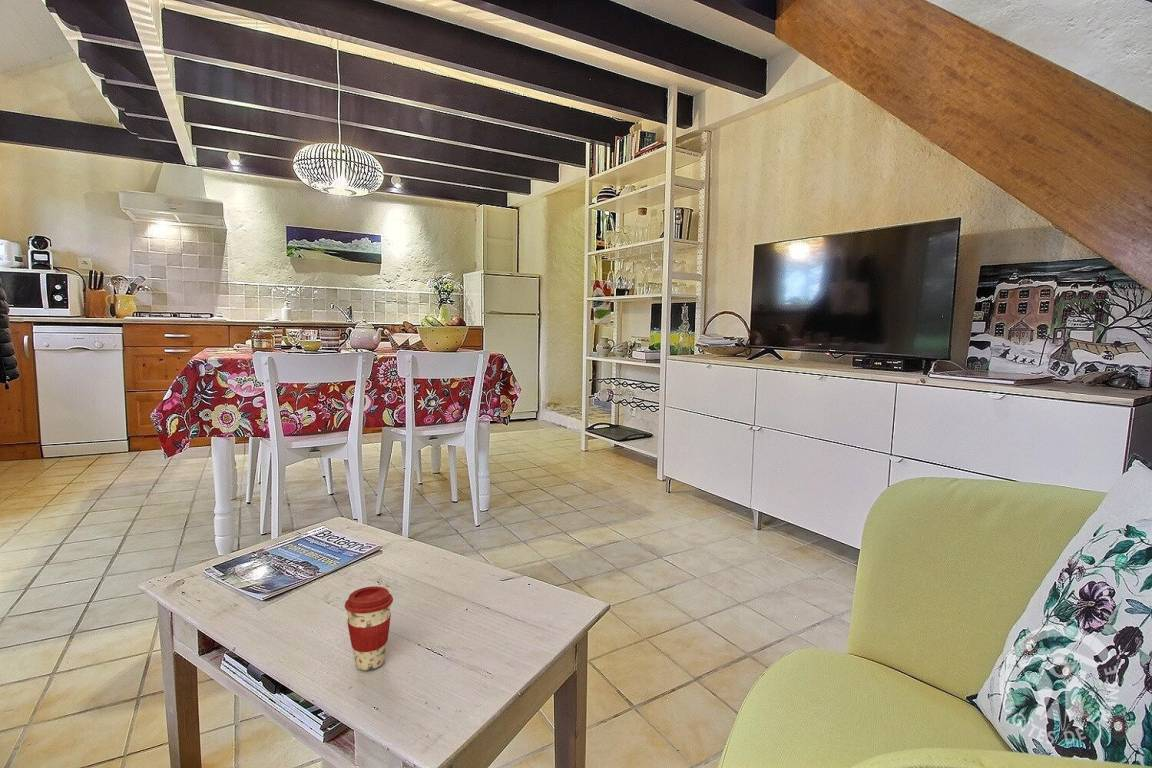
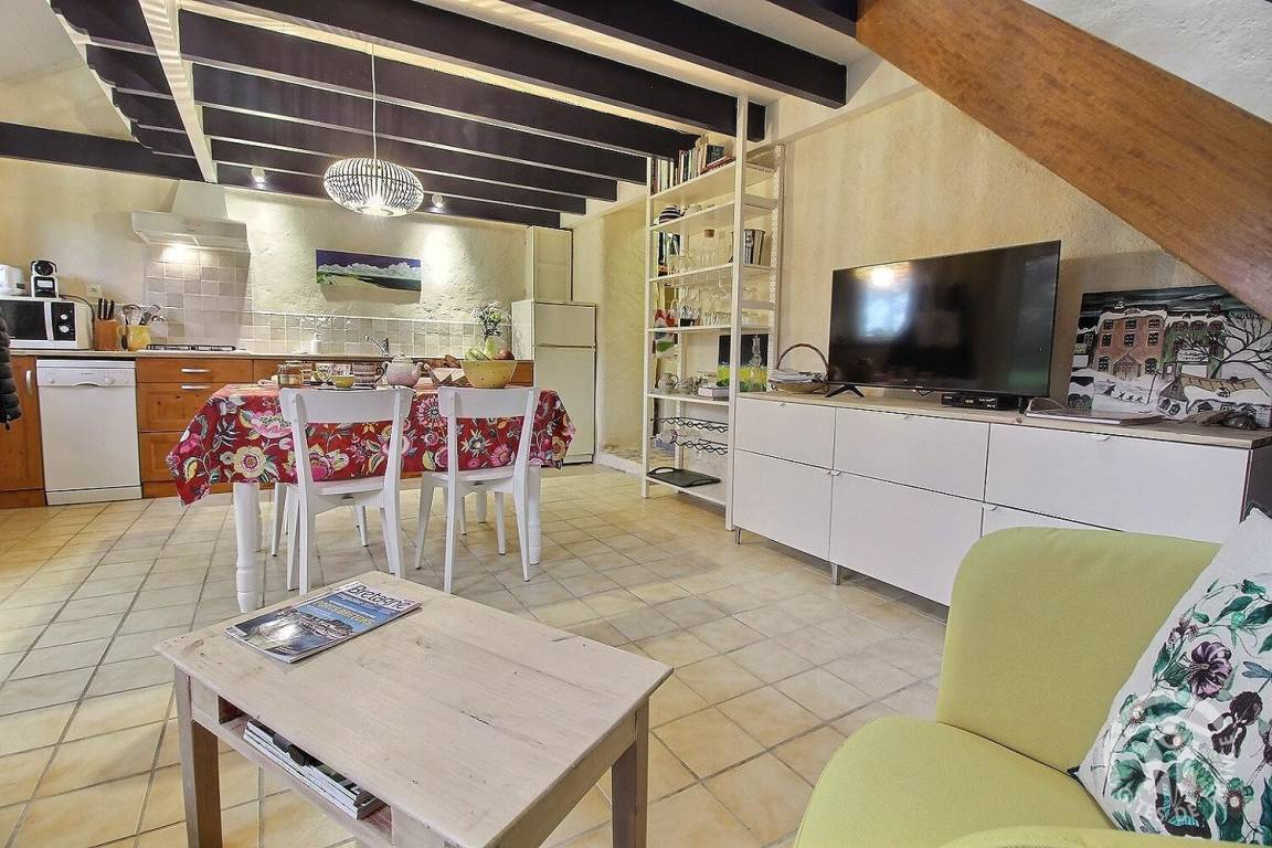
- coffee cup (369, 628)
